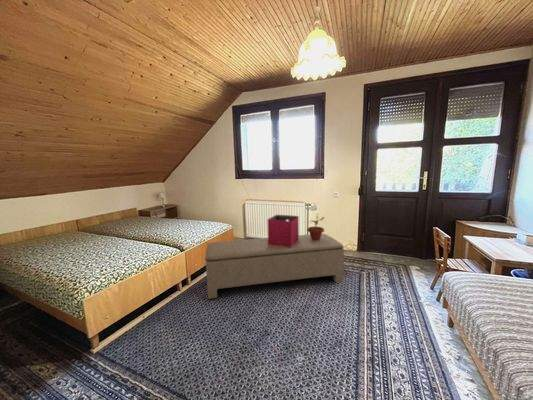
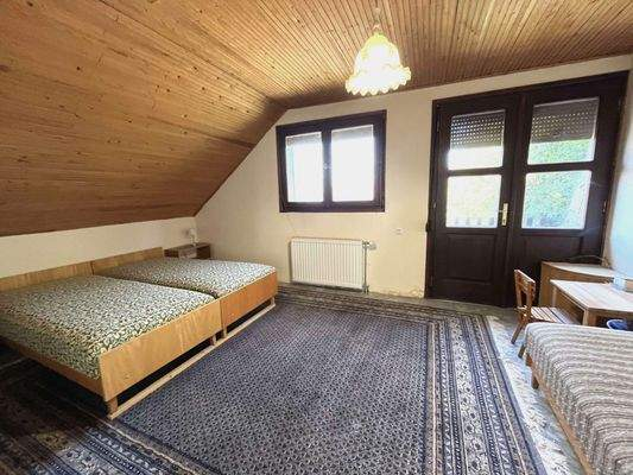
- storage bin (283, 229)
- potted plant (315, 226)
- bench (274, 261)
